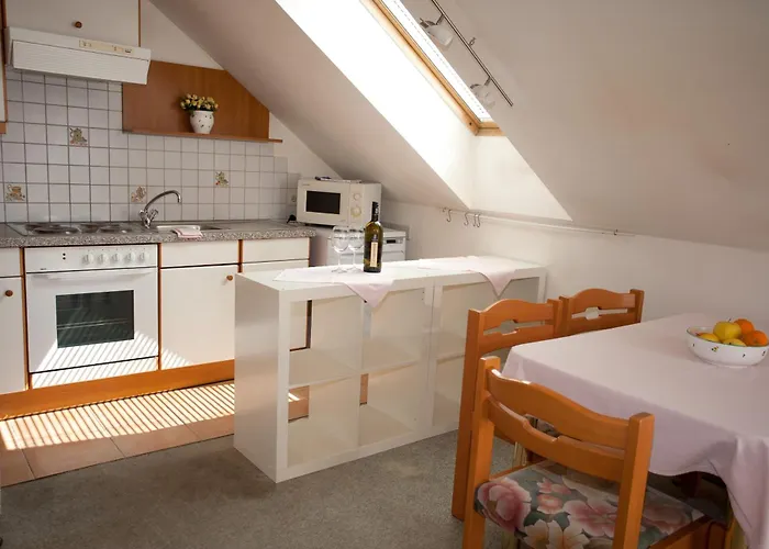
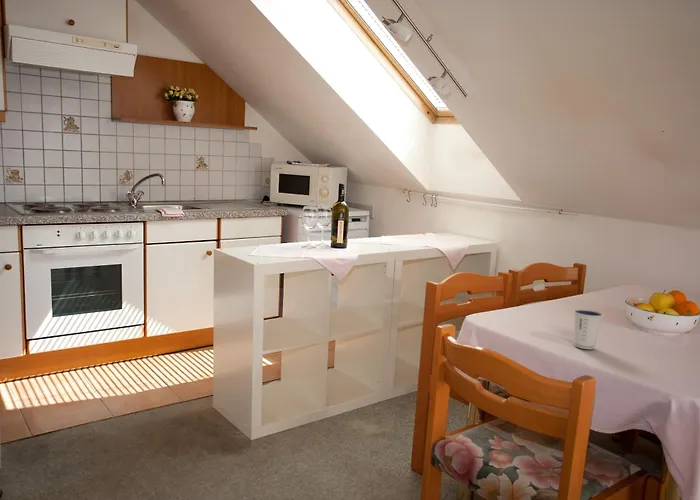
+ dixie cup (586, 329)
